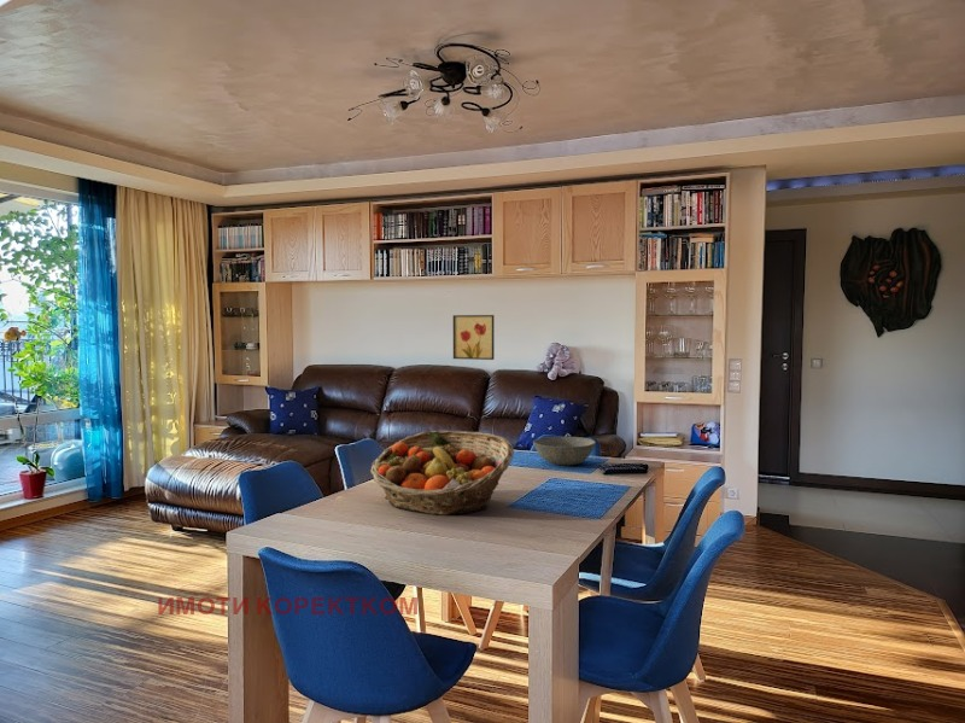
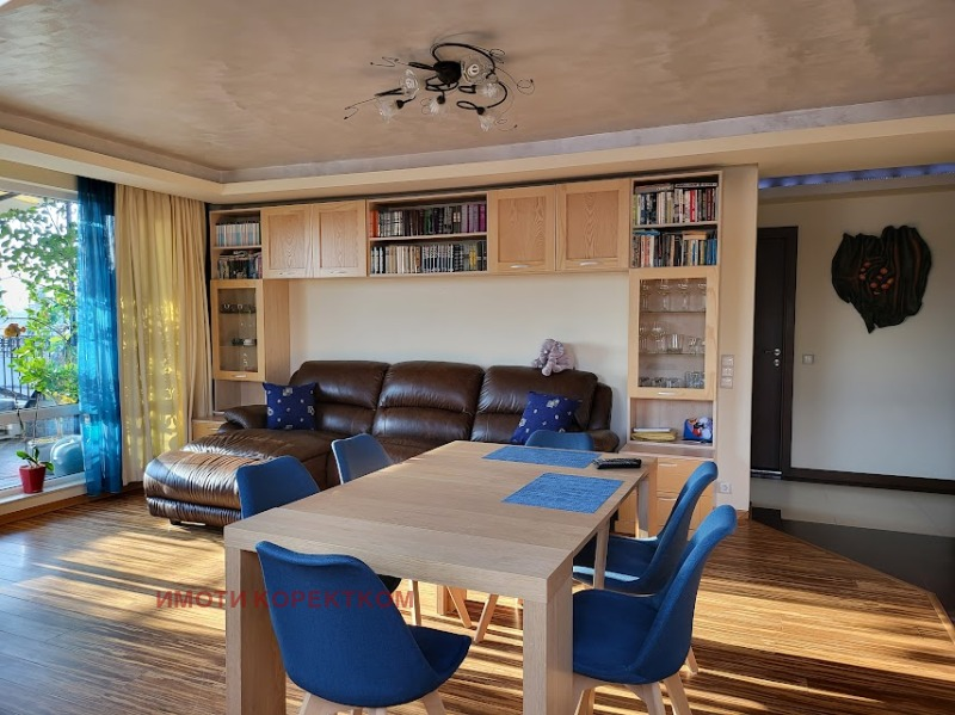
- wall art (473, 337)
- bowl (563, 451)
- fruit basket (441, 470)
